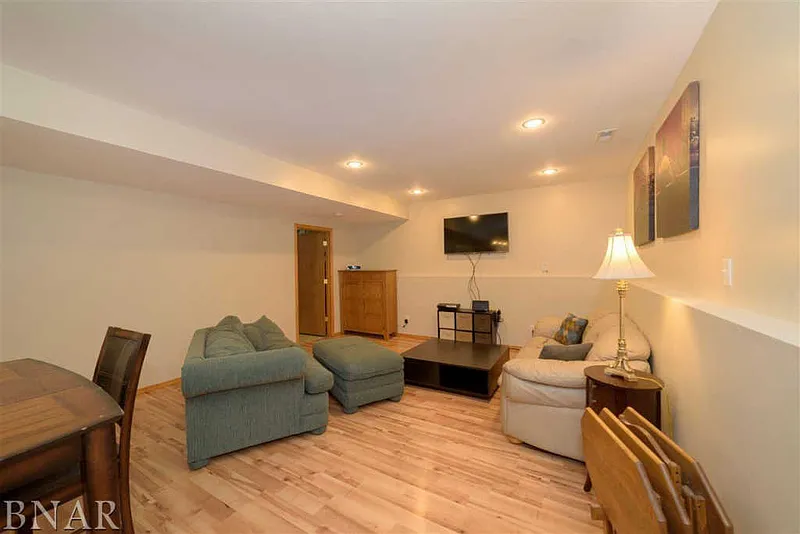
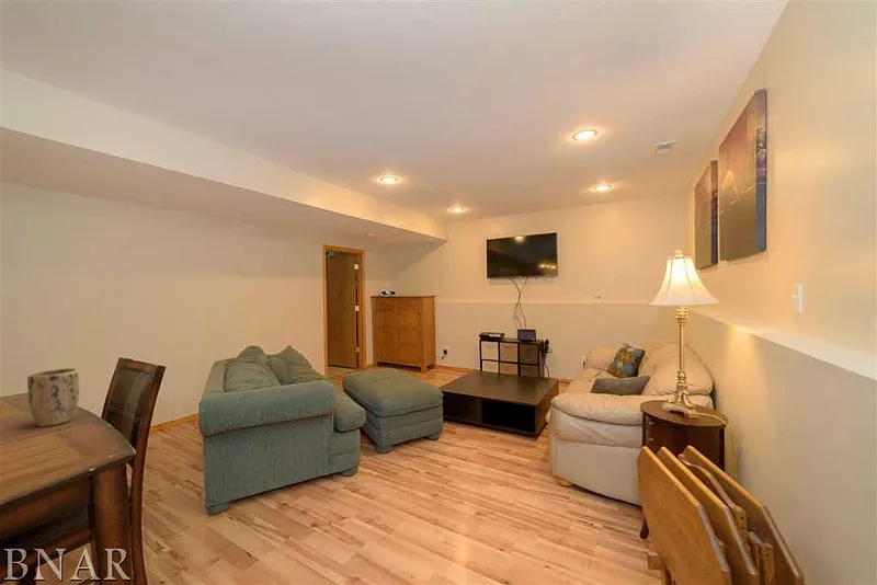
+ plant pot (54, 397)
